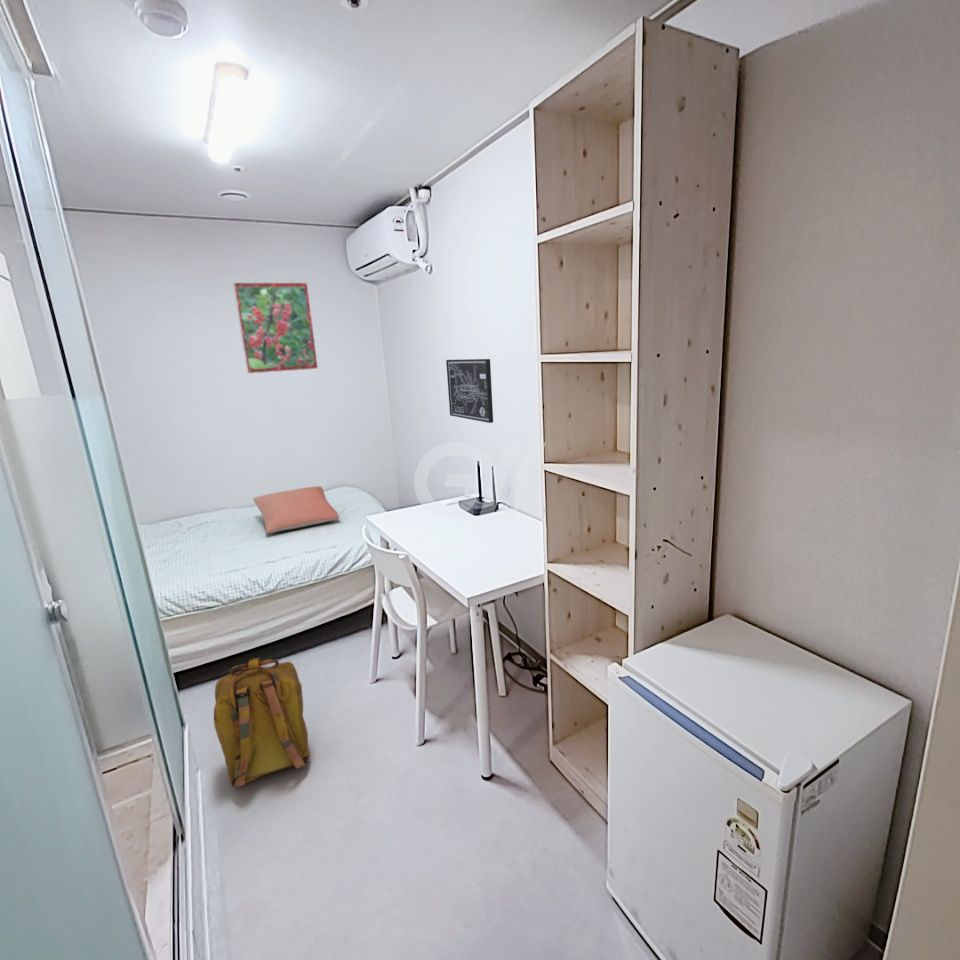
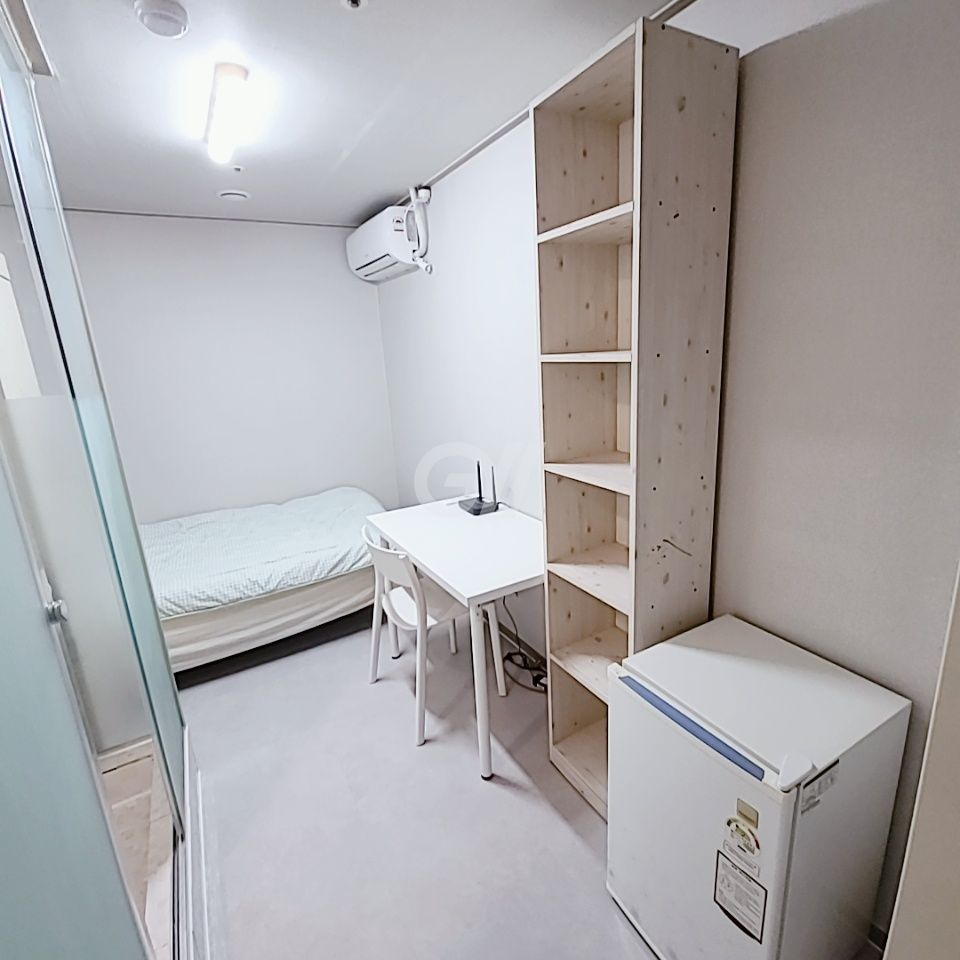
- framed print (277, 327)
- backpack (261, 714)
- pillow (295, 508)
- wall art (468, 389)
